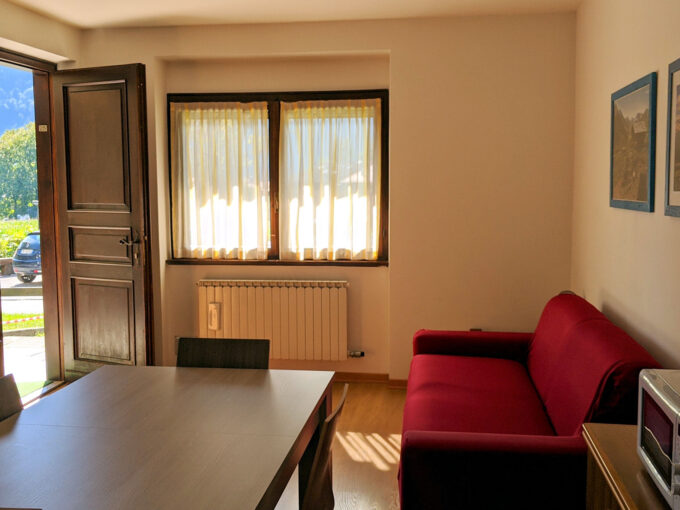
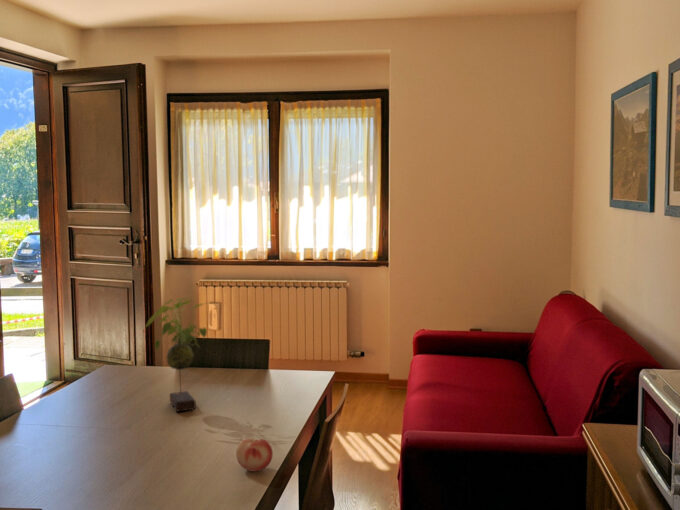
+ fruit (254, 454)
+ plant (180, 347)
